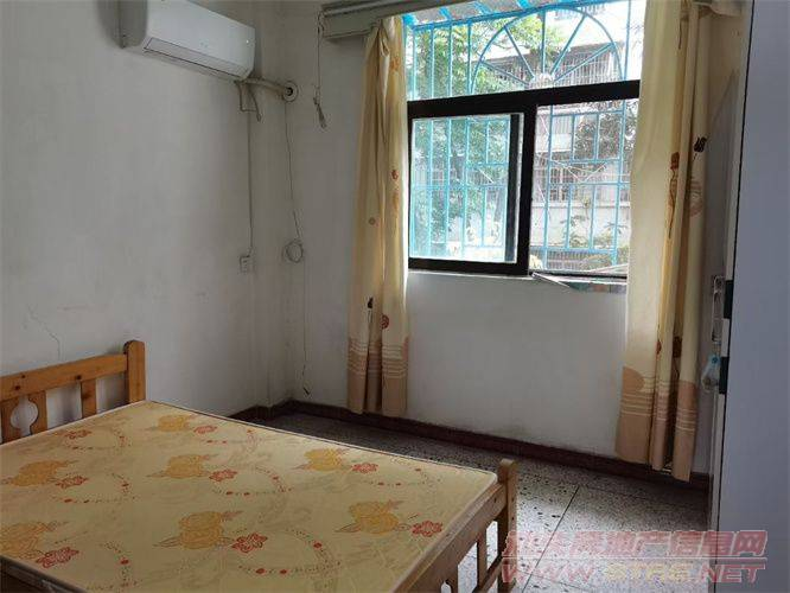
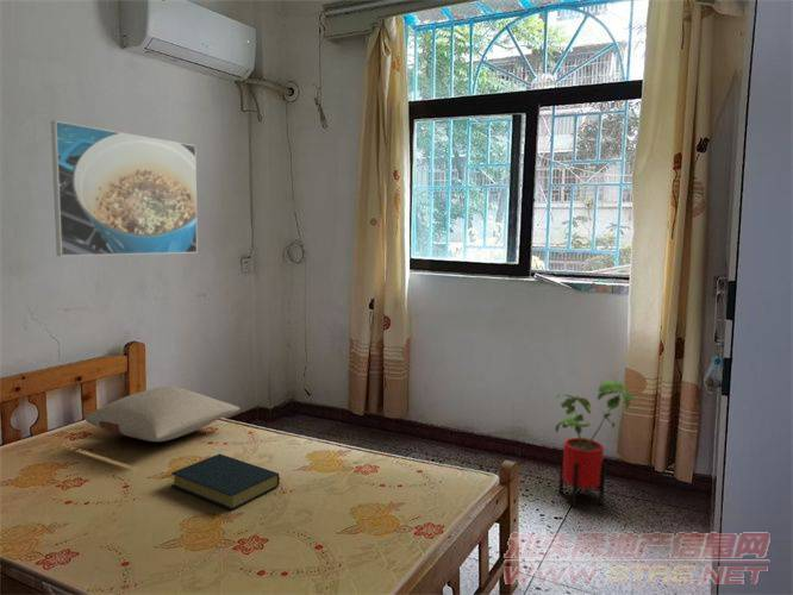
+ house plant (588, 439)
+ hardback book (225, 478)
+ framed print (132, 195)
+ pillow (166, 413)
